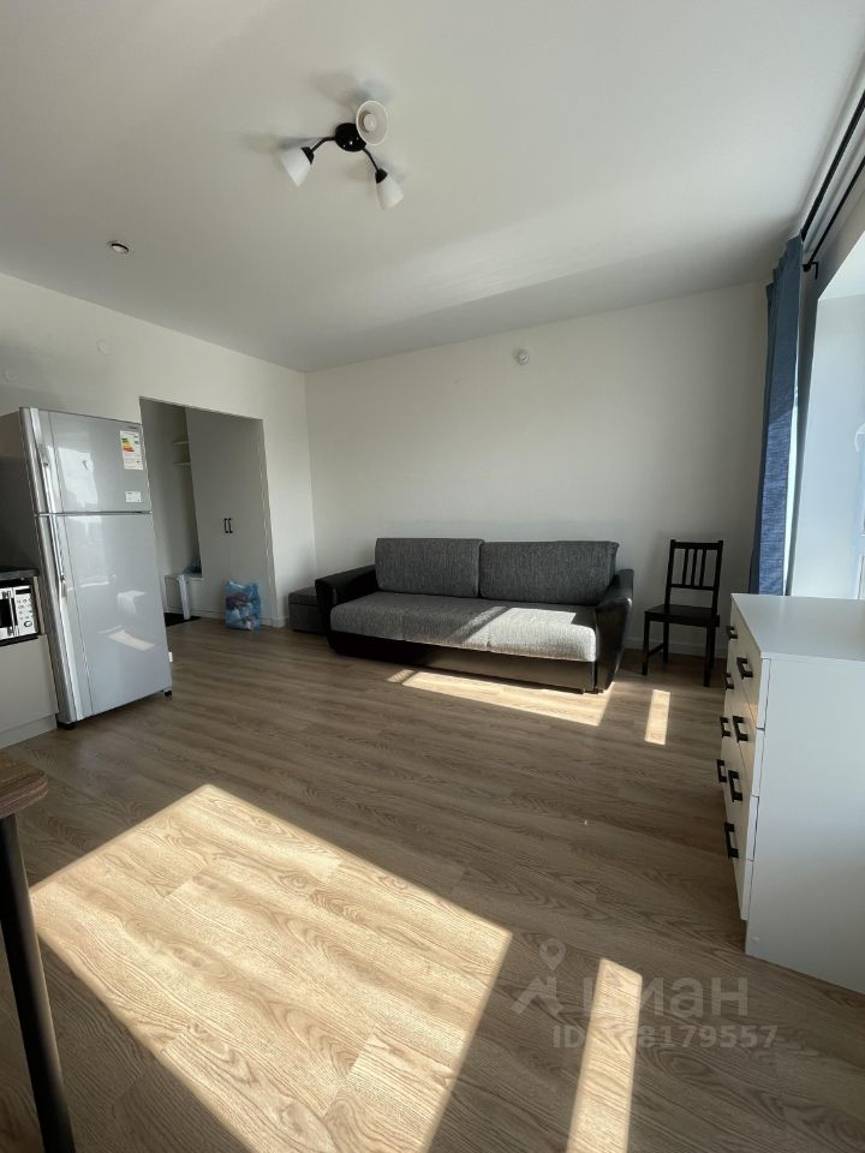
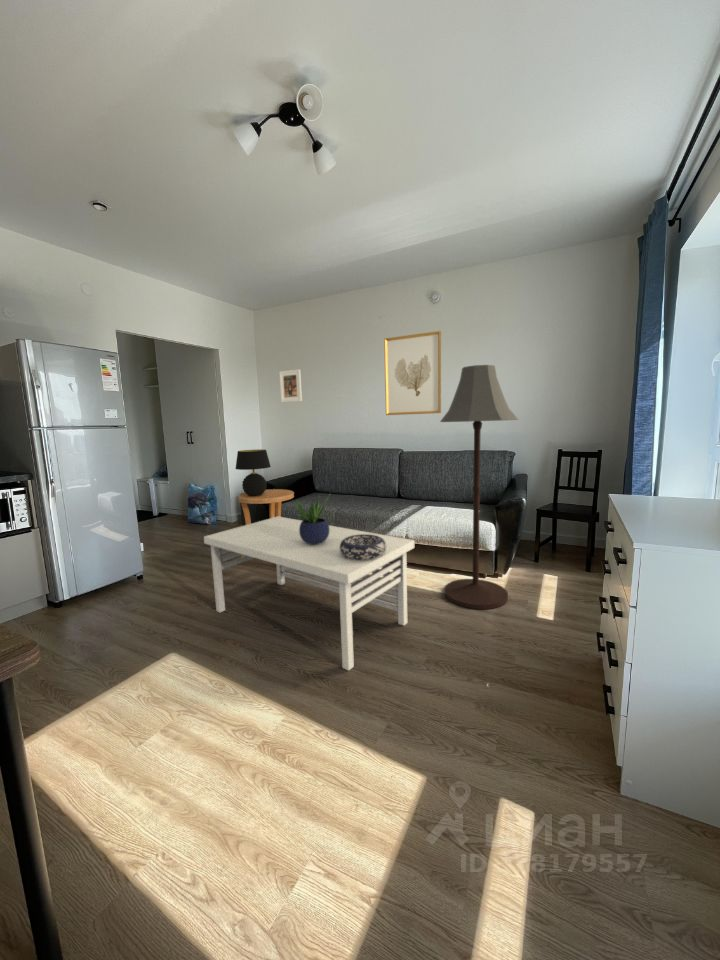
+ wall art (412, 375)
+ potted plant (310, 518)
+ floor lamp (476, 485)
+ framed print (290, 386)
+ side table (270, 517)
+ coffee table (306, 578)
+ table lamp (253, 473)
+ decorative bowl (362, 546)
